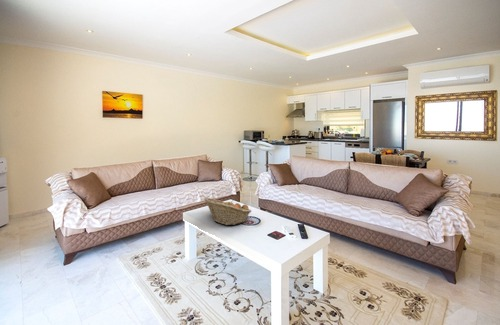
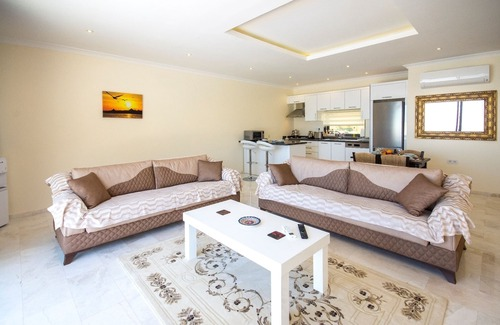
- fruit basket (227, 208)
